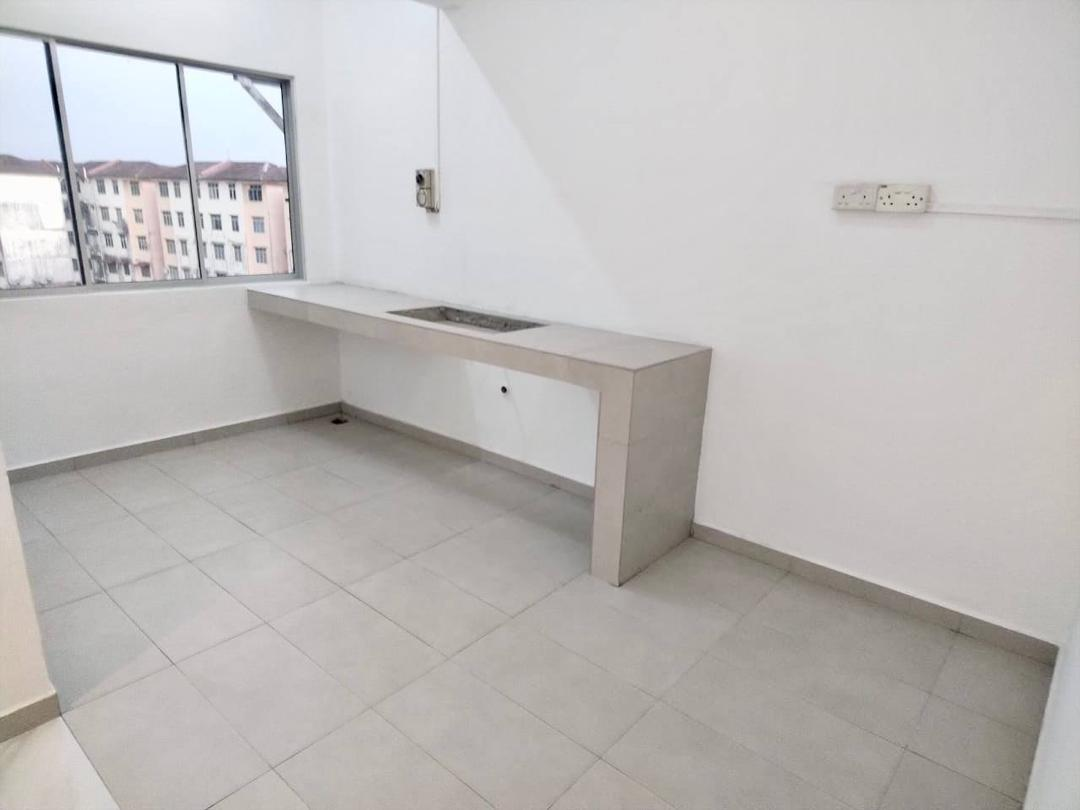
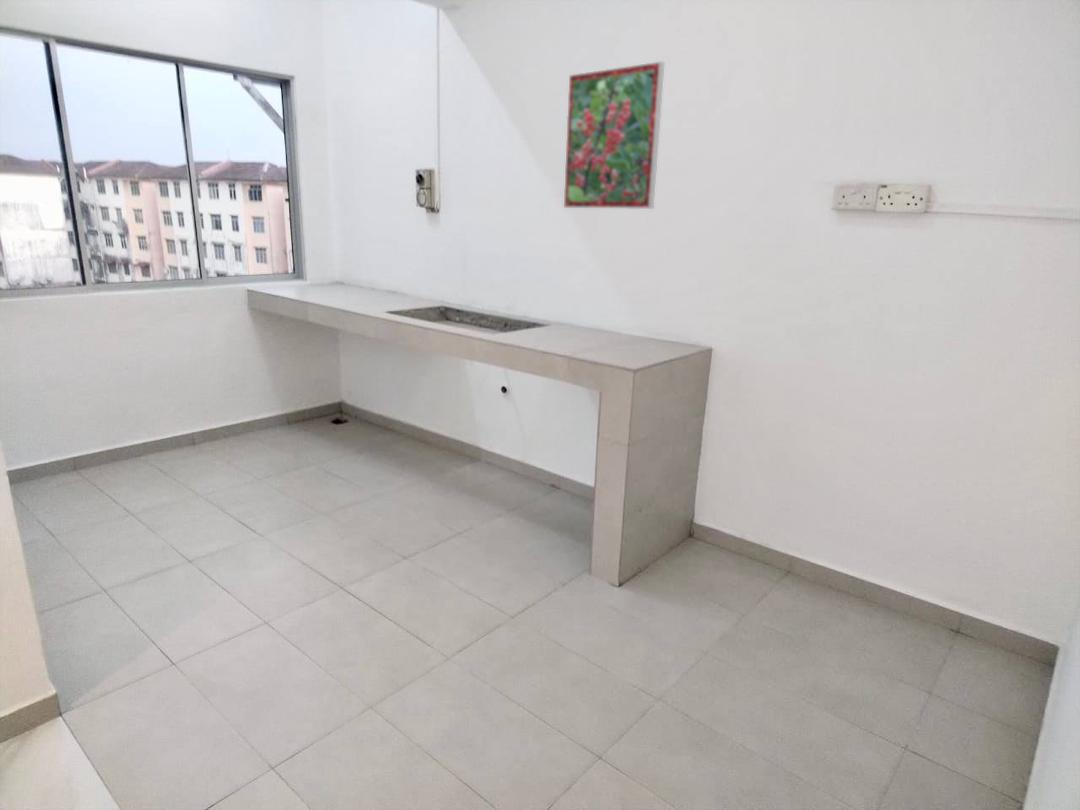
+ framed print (610, 140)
